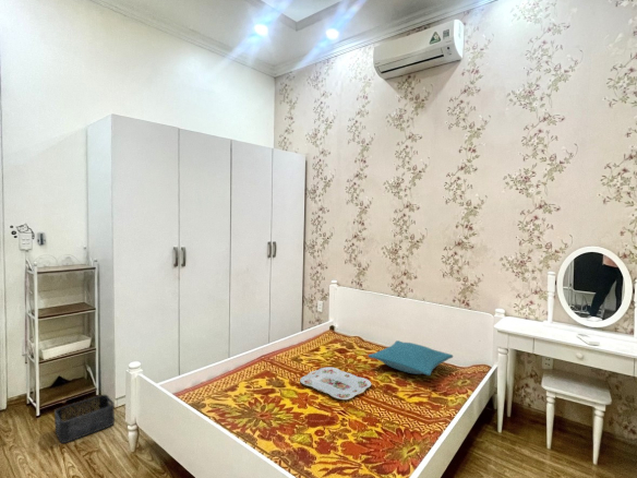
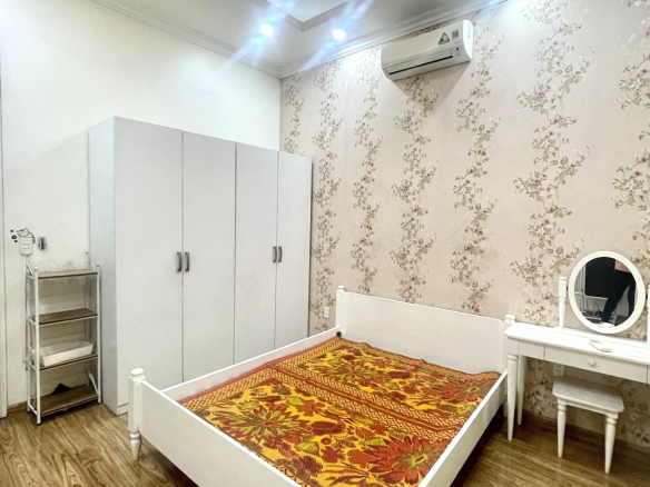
- serving tray (335, 382)
- storage bin (85, 417)
- pillow (410, 357)
